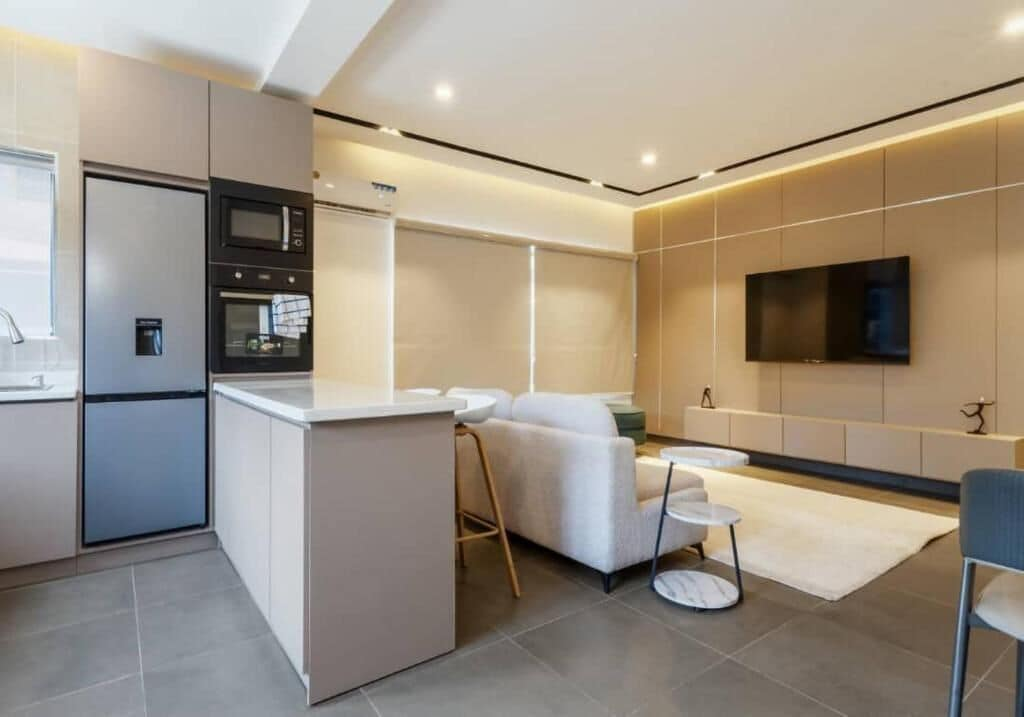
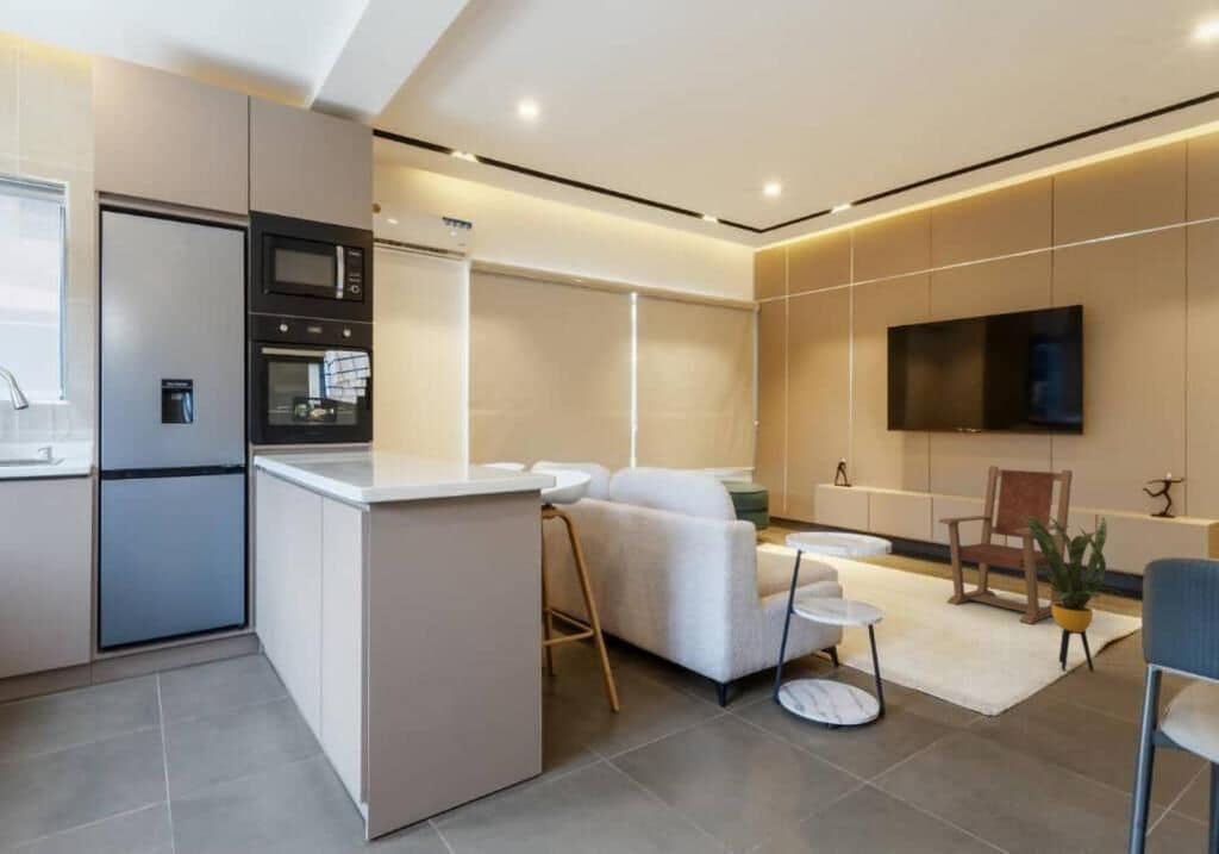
+ armchair (1005, 535)
+ house plant (1059, 588)
